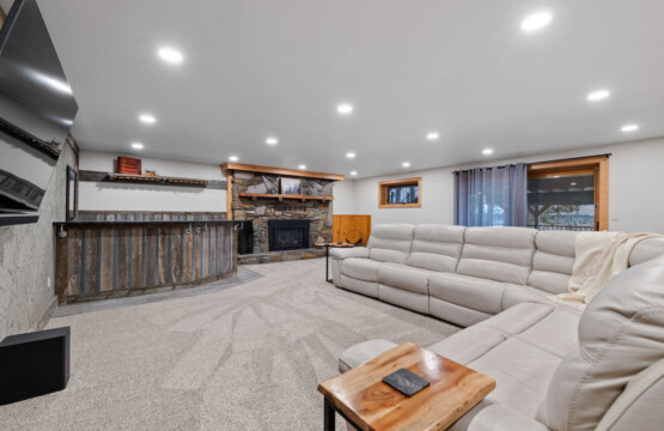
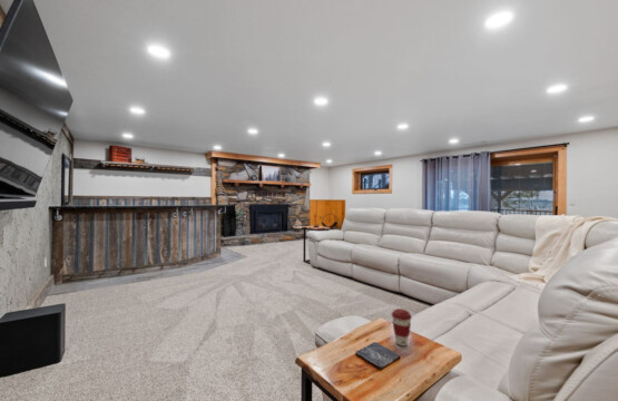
+ coffee cup (401, 326)
